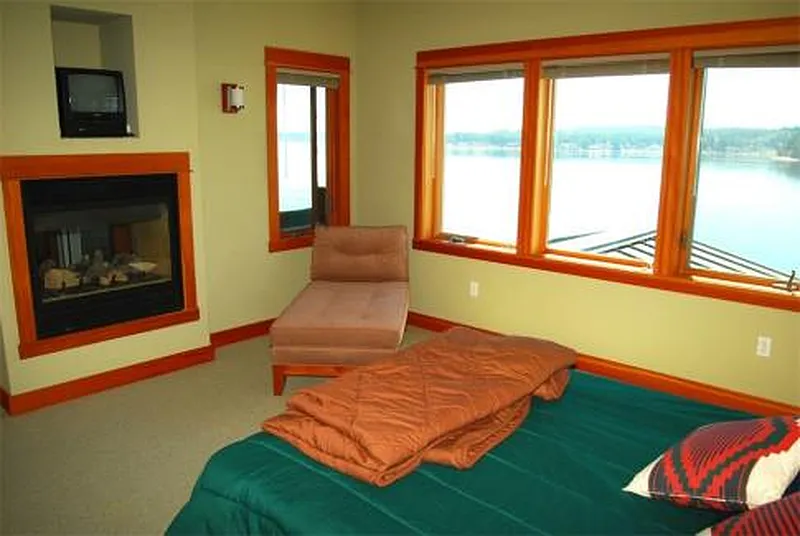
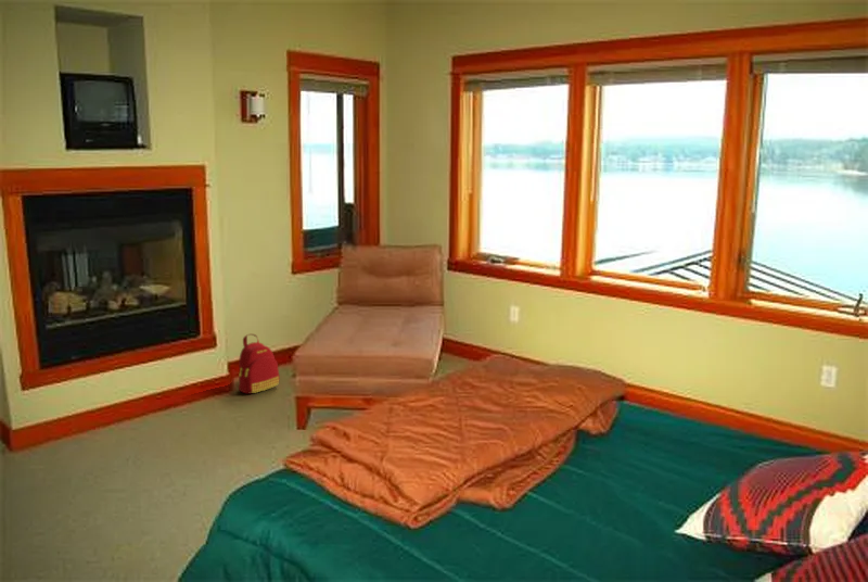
+ backpack (257, 362)
